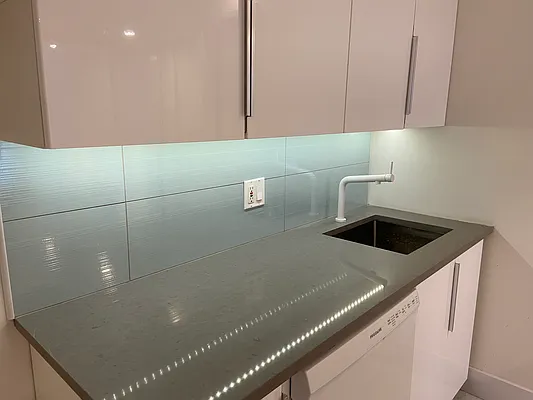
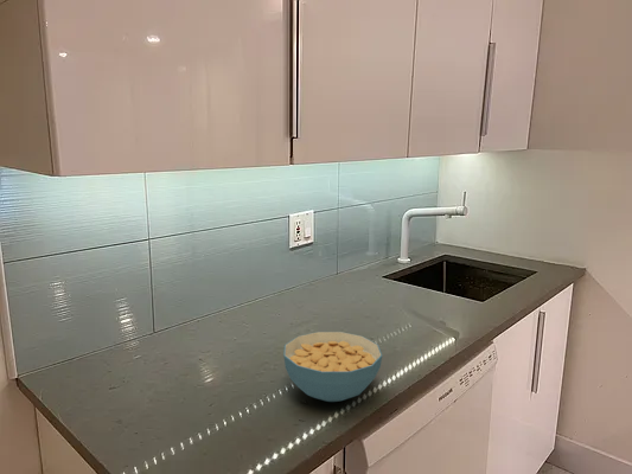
+ cereal bowl (331, 372)
